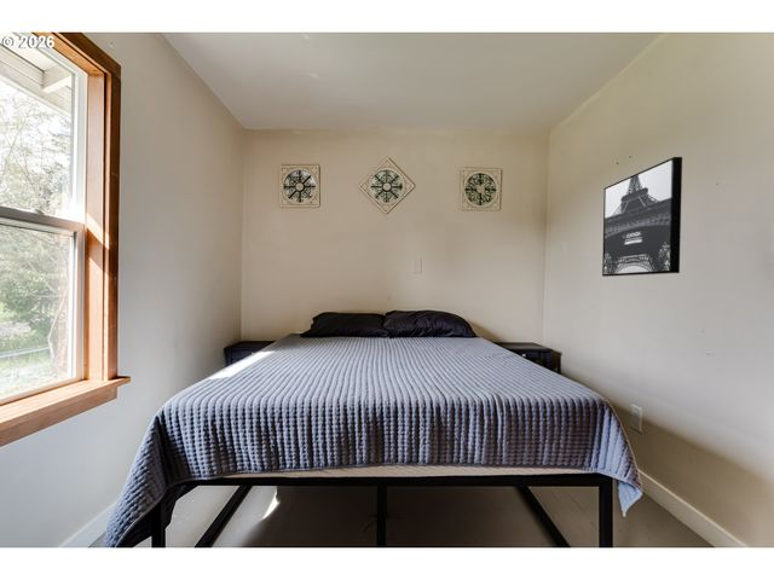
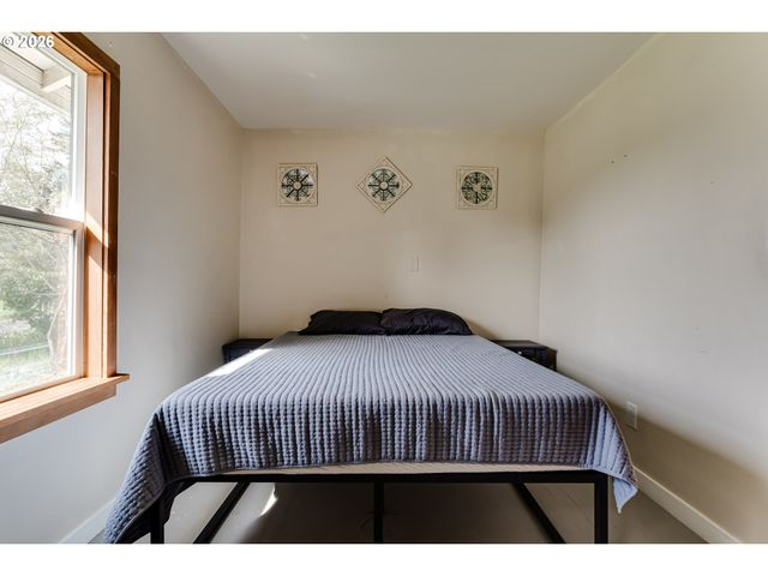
- wall art (636, 225)
